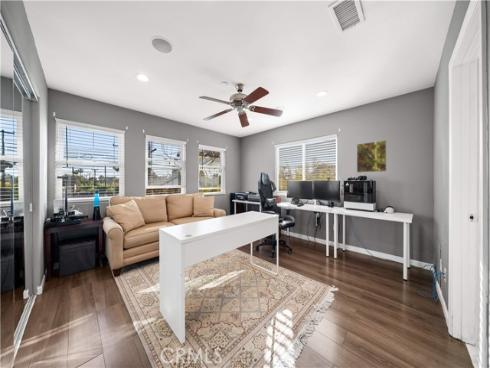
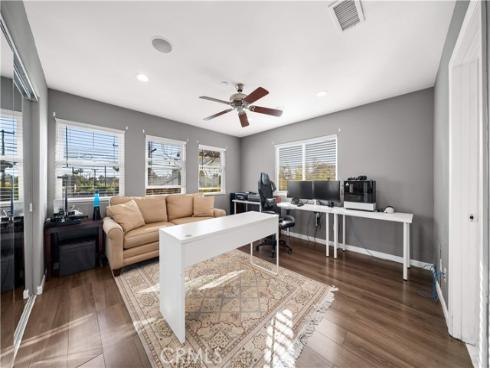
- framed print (371, 157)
